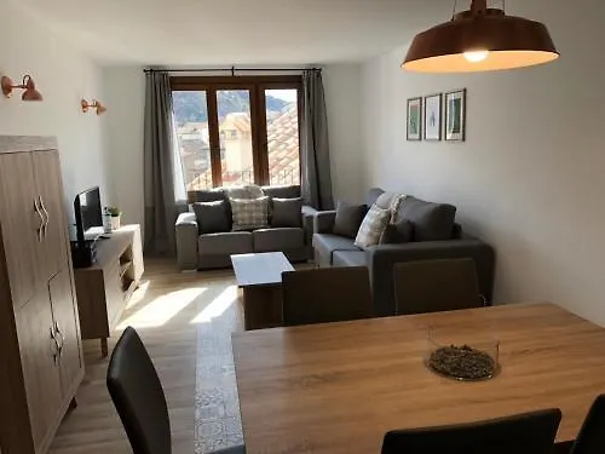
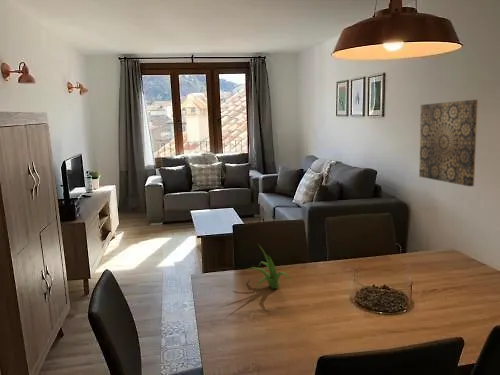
+ plant (264, 264)
+ wall art (445, 142)
